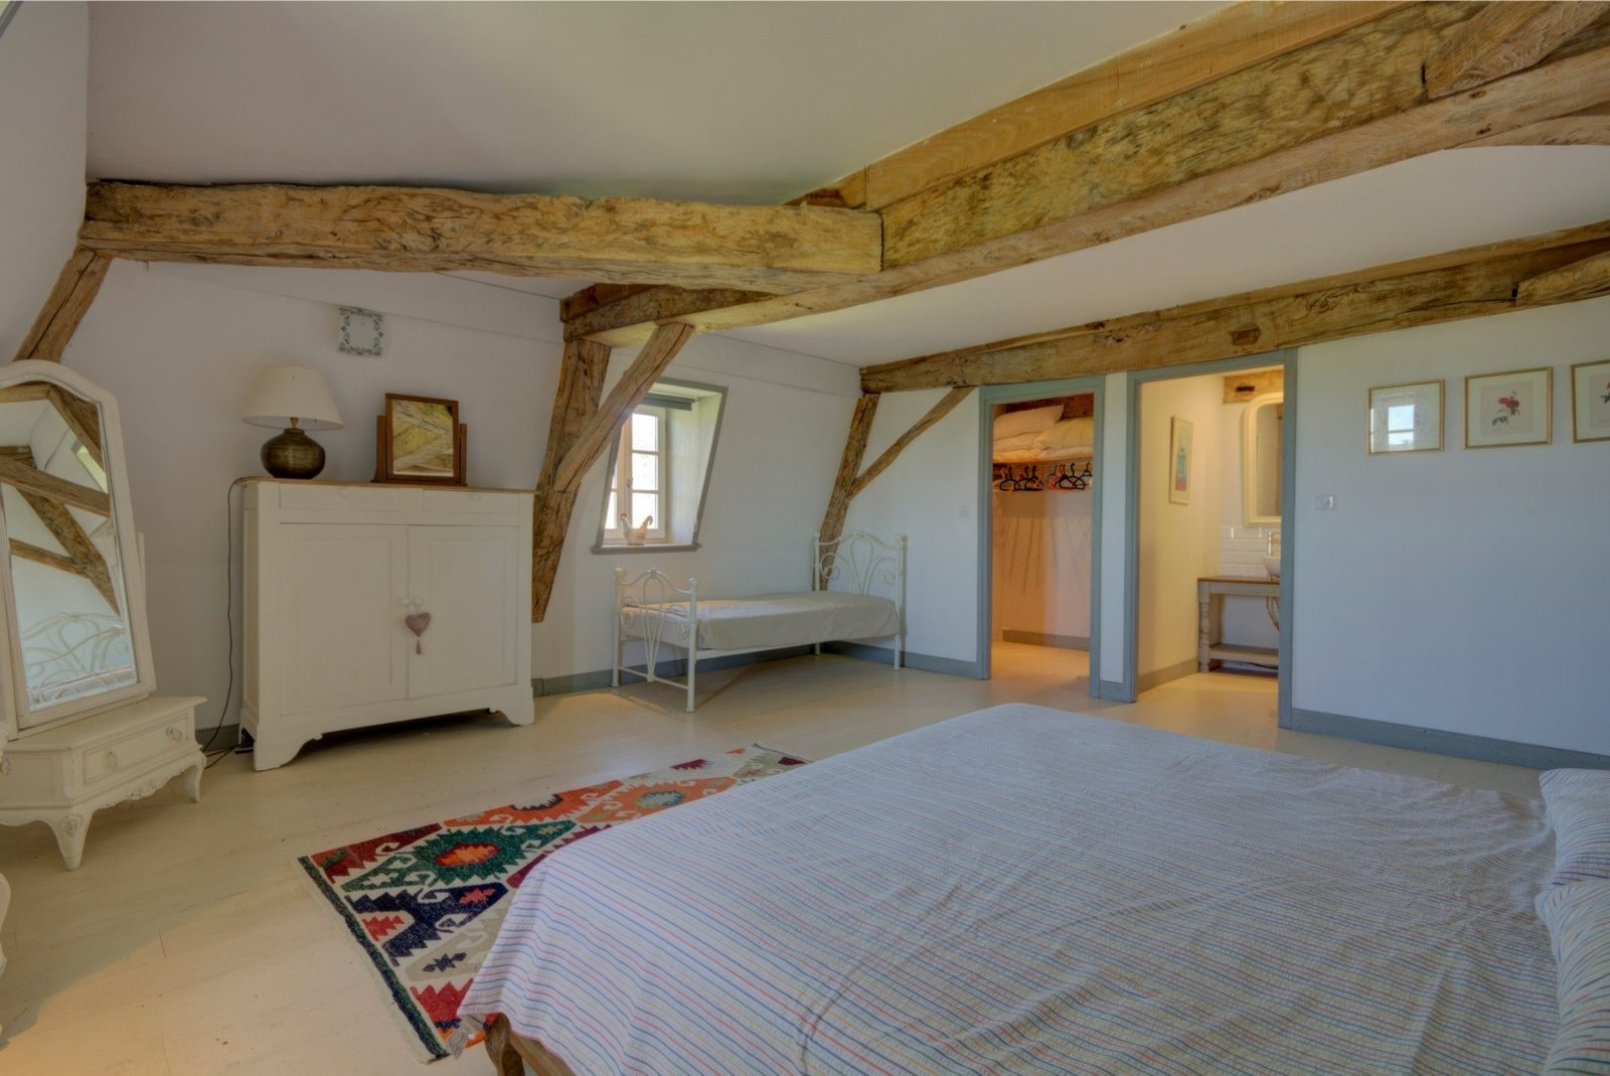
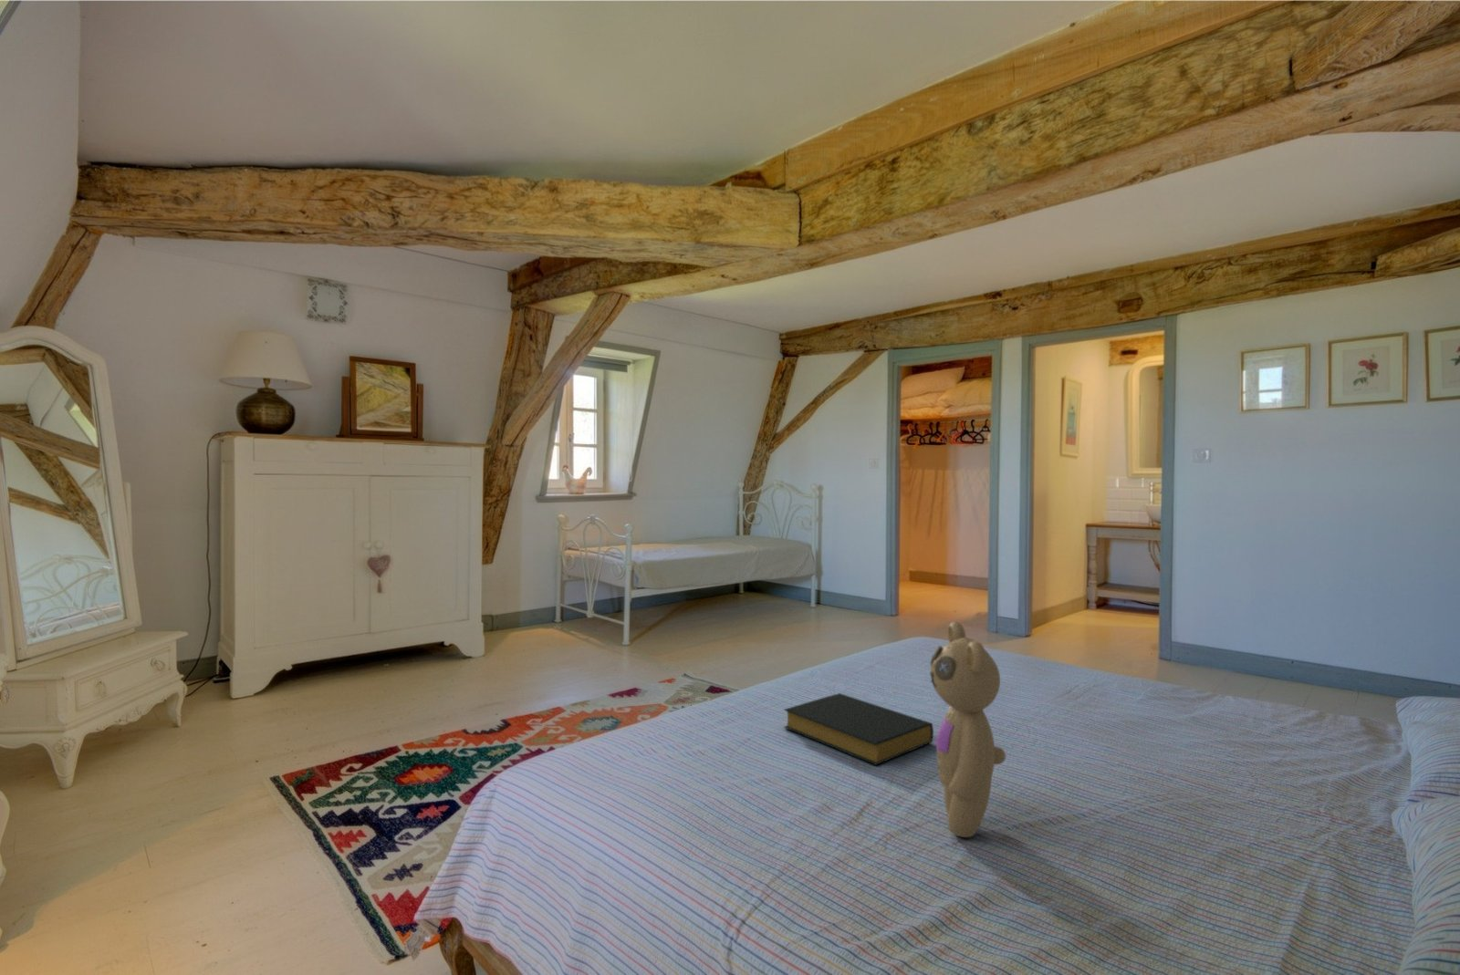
+ hardback book (856, 725)
+ teddy bear (964, 726)
